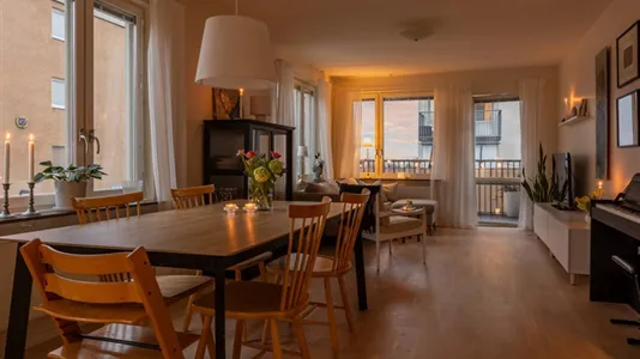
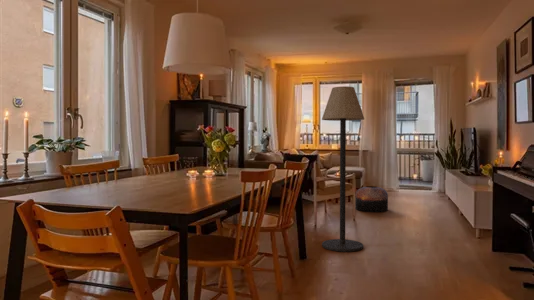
+ pouf (371, 198)
+ floor lamp (342, 167)
